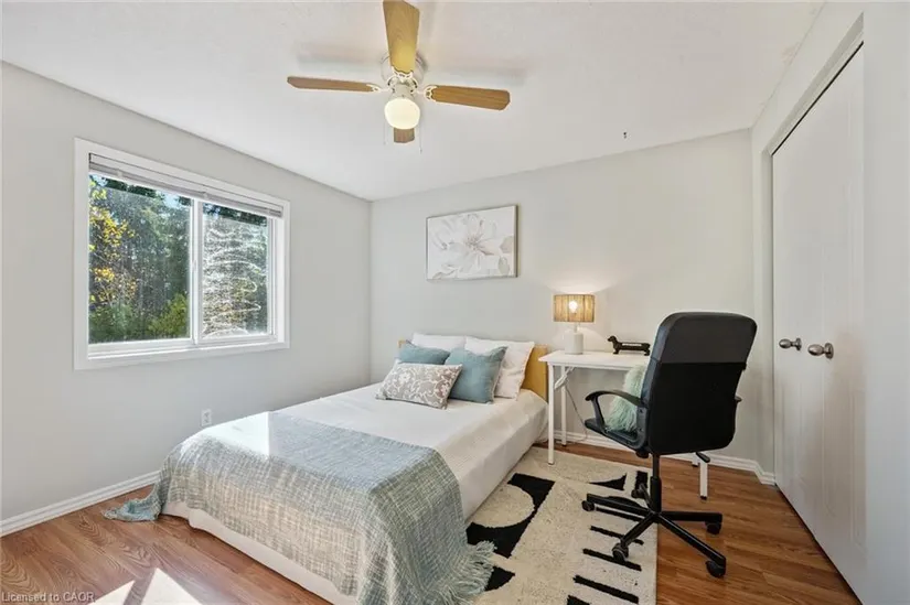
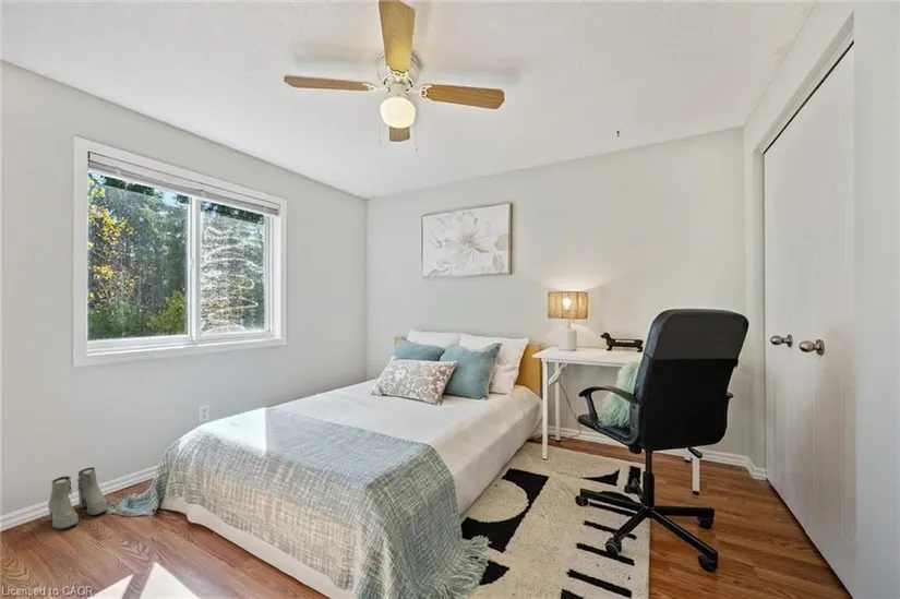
+ boots (79, 495)
